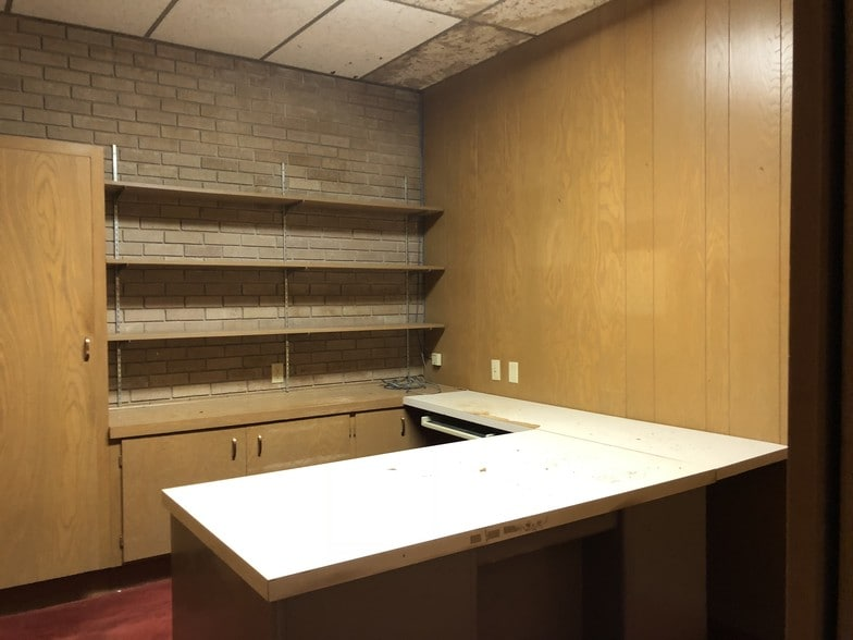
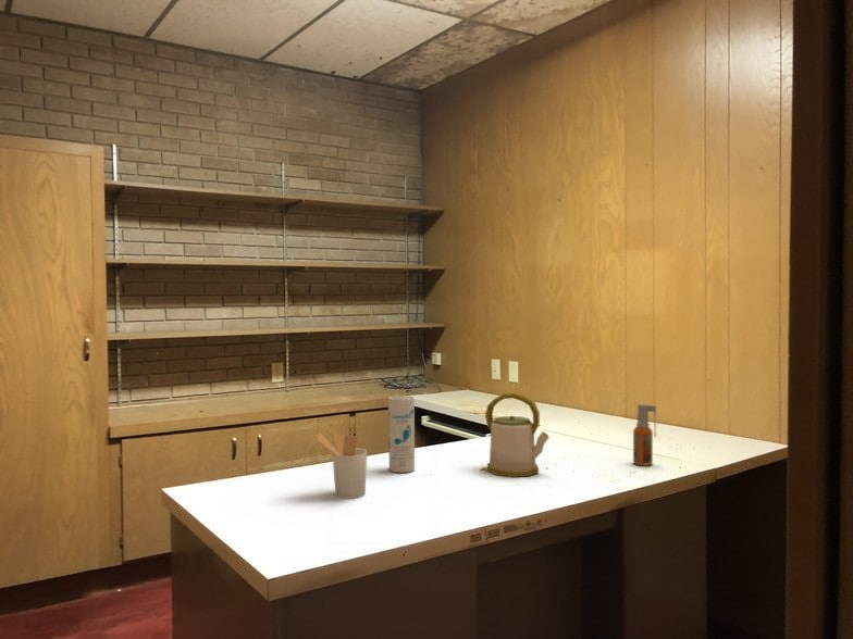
+ utensil holder (341, 463)
+ kettle (517, 431)
+ spray bottle (644, 434)
+ canister (401, 434)
